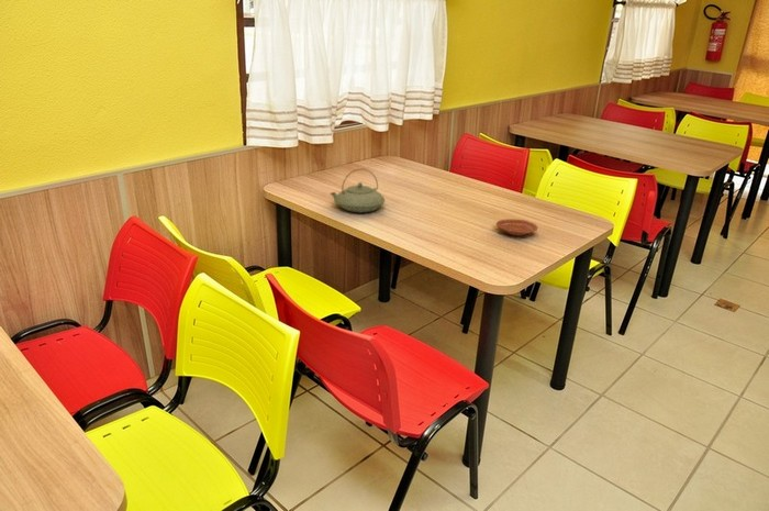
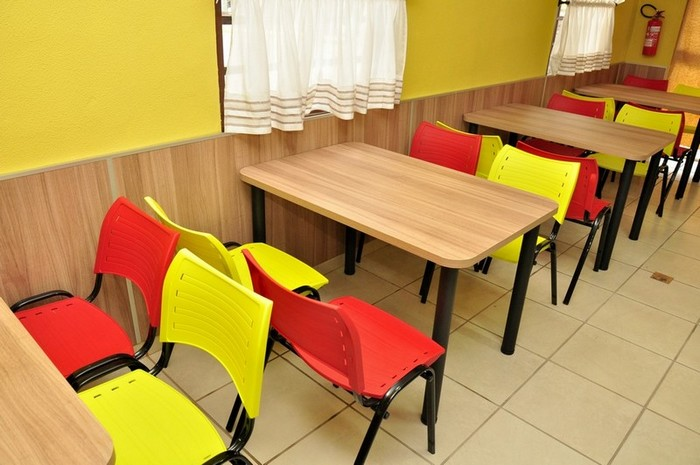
- teapot (356, 188)
- plate (516, 229)
